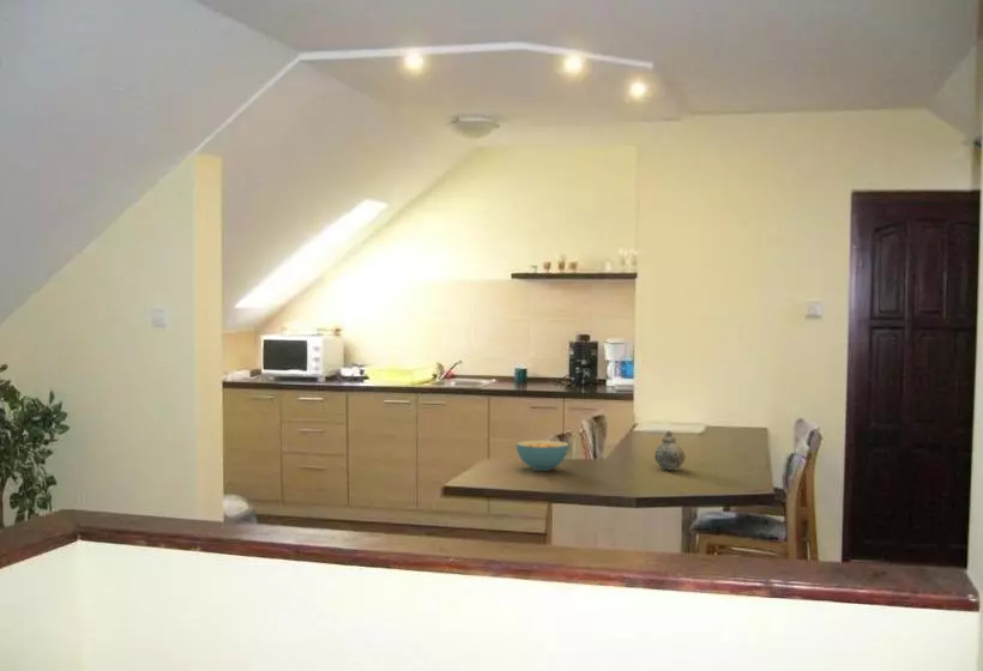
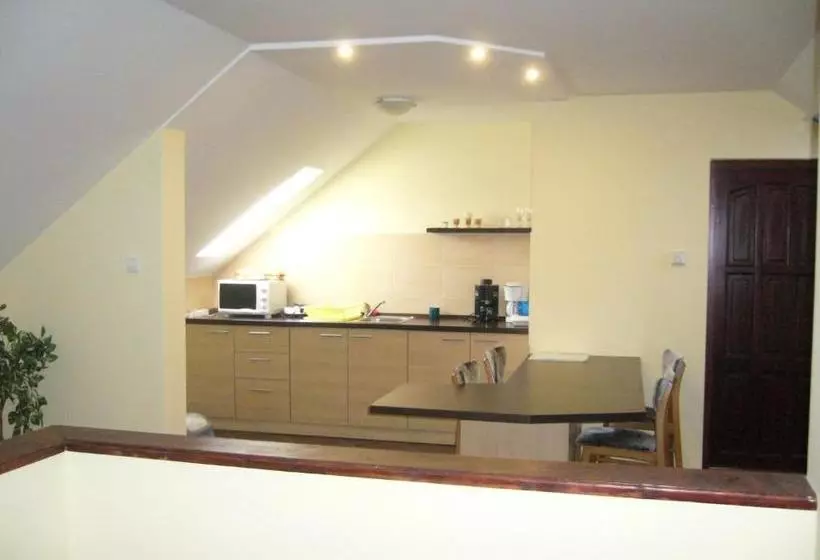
- cereal bowl (542, 457)
- teapot (669, 449)
